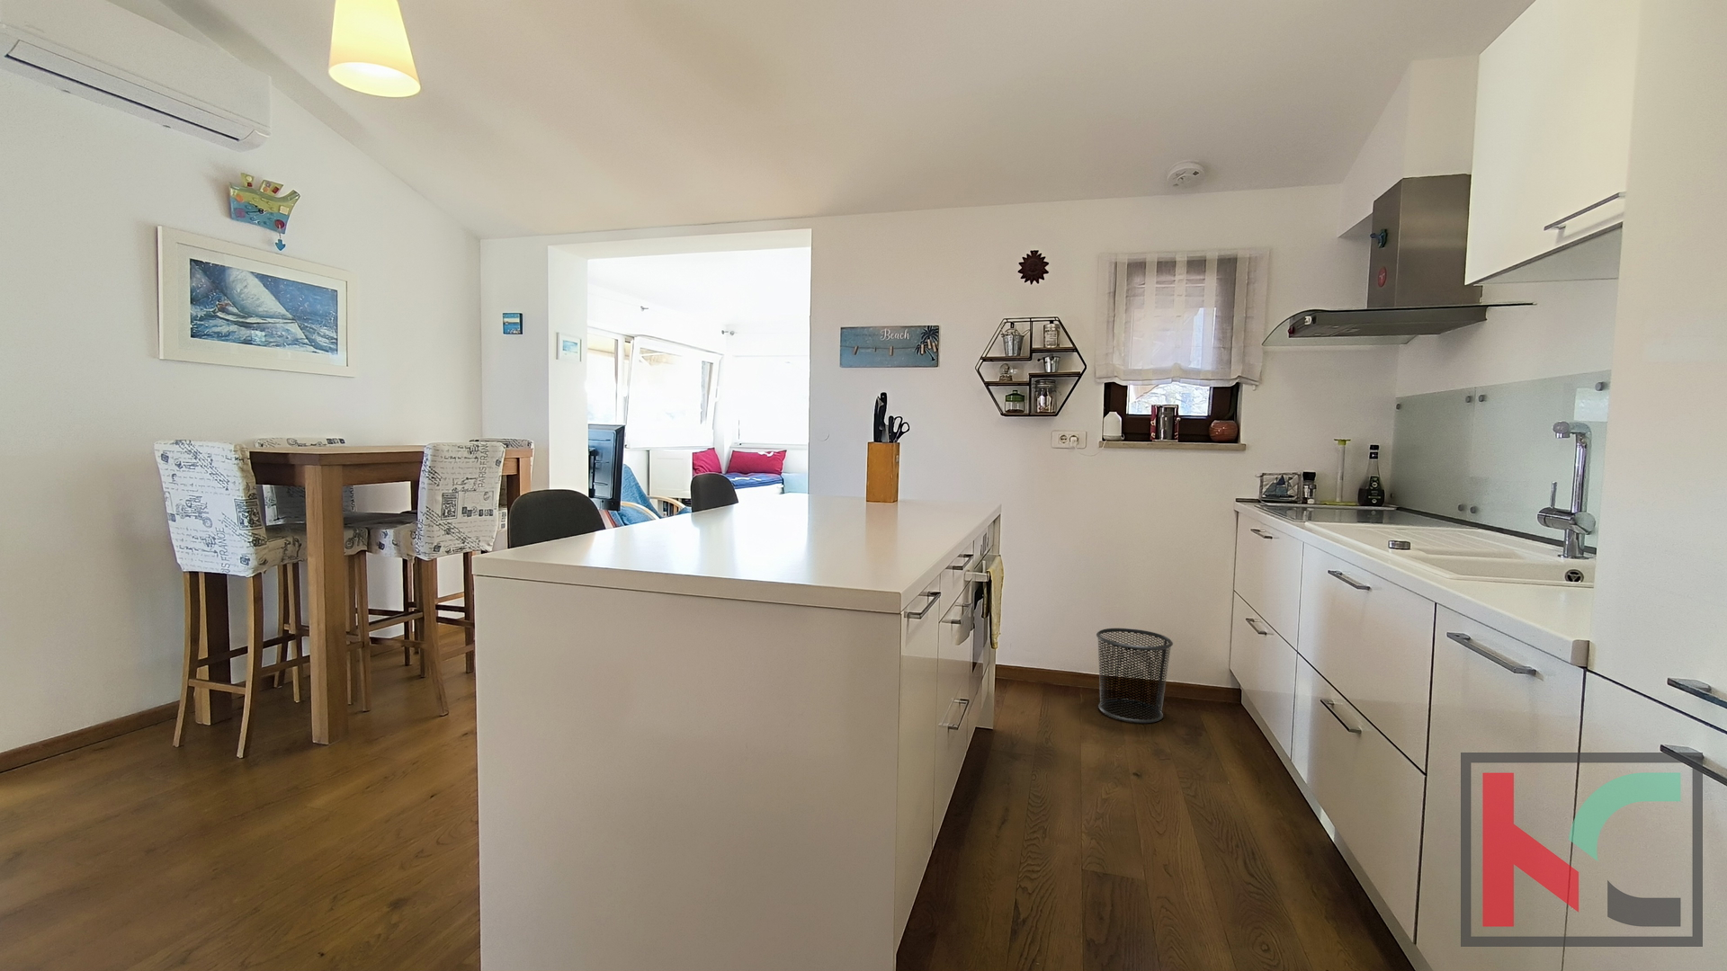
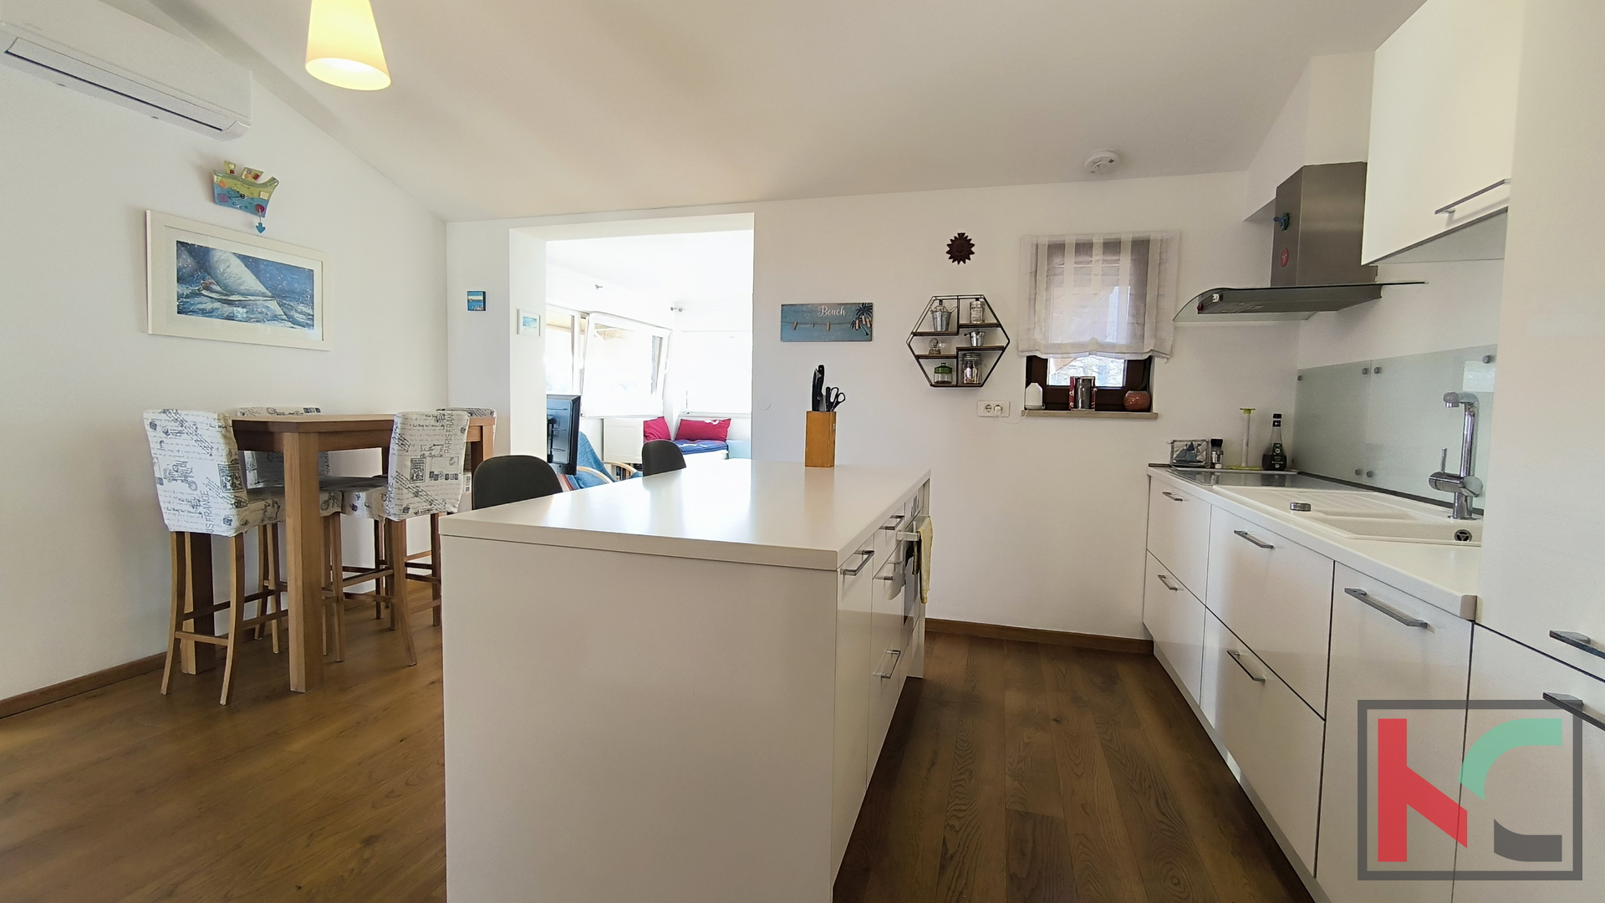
- trash can (1132, 675)
